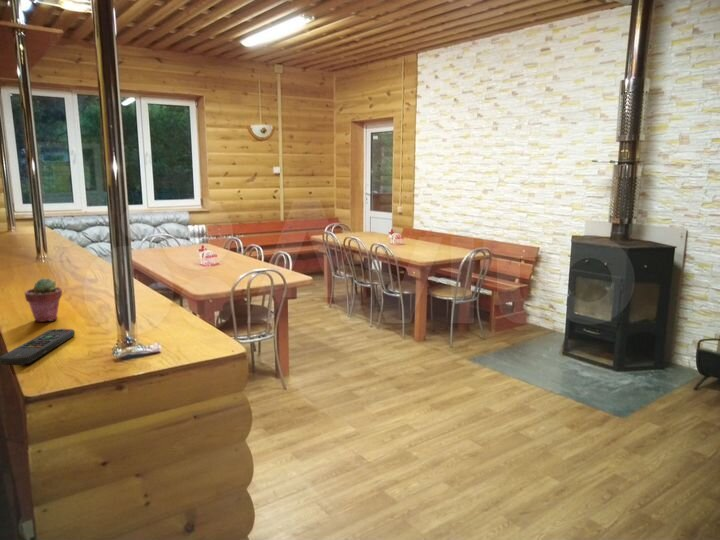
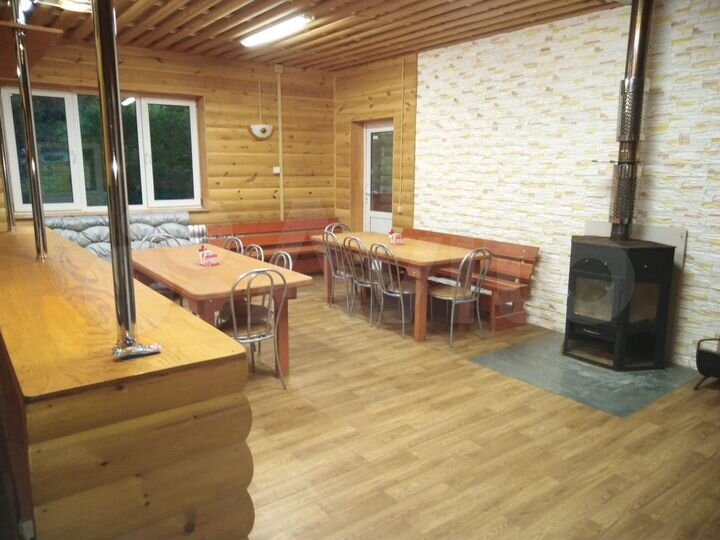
- remote control (40, 345)
- potted succulent (44, 298)
